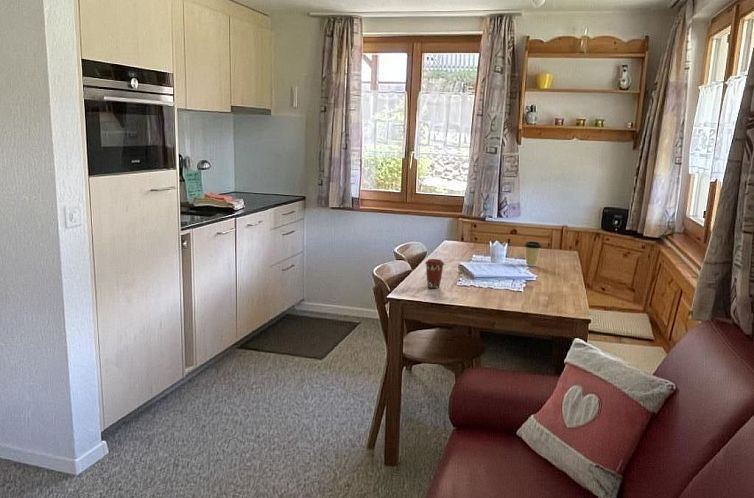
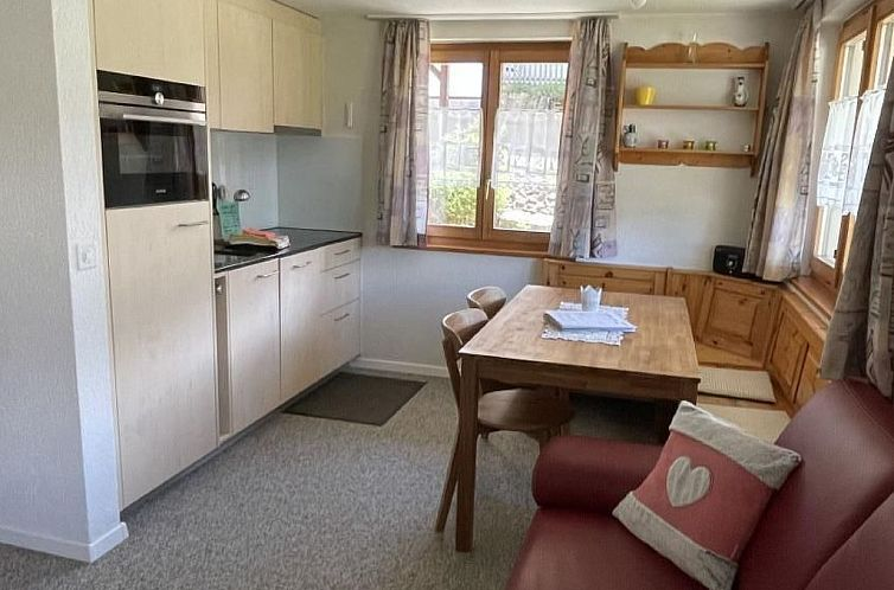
- coffee cup (434, 273)
- coffee cup (532, 254)
